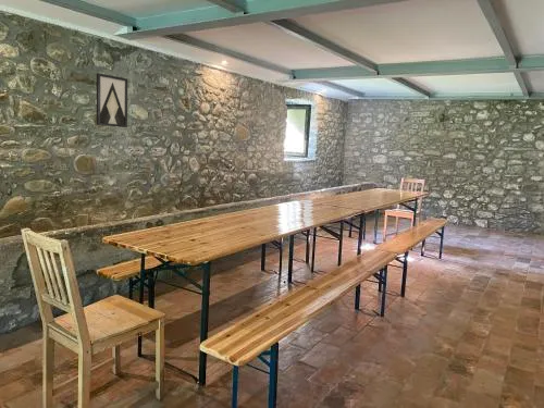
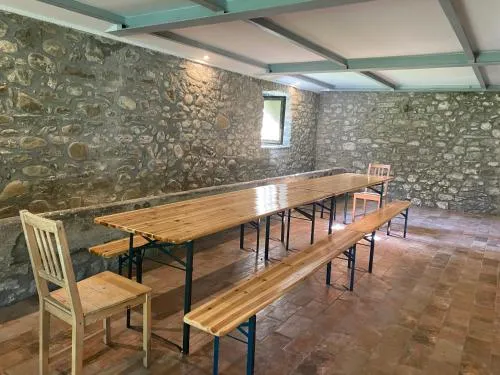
- wall art (112, 101)
